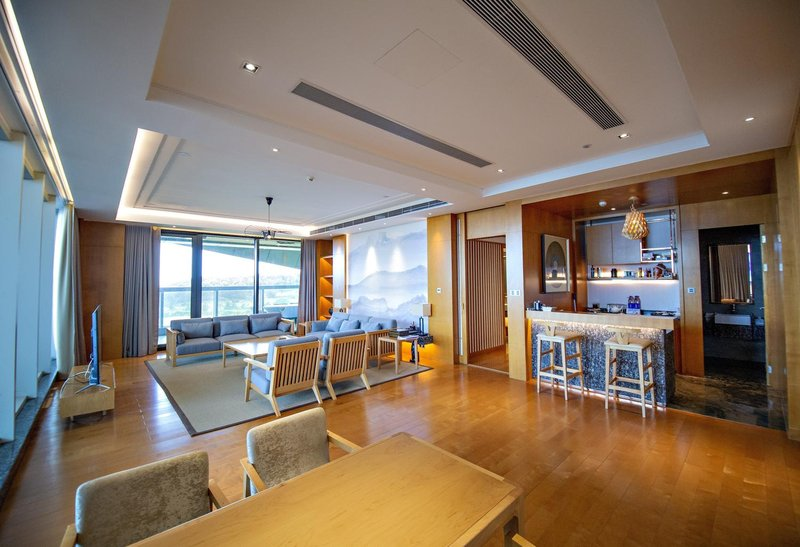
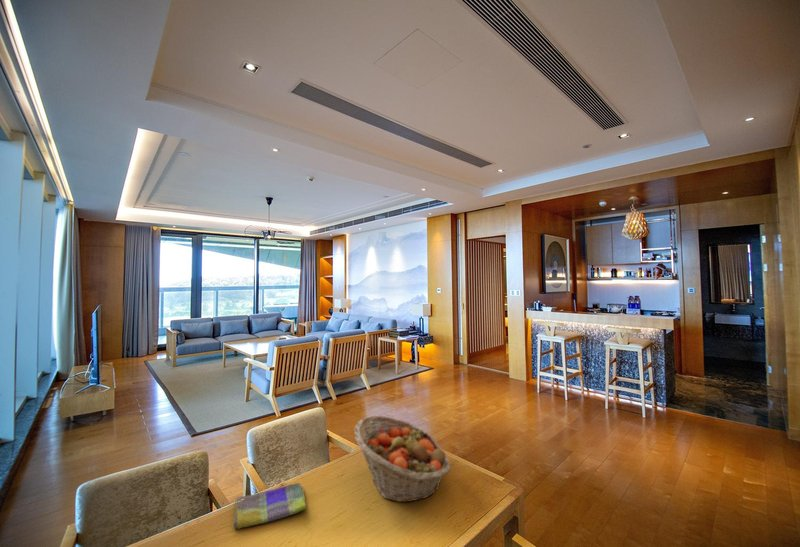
+ dish towel (270, 503)
+ fruit basket (401, 452)
